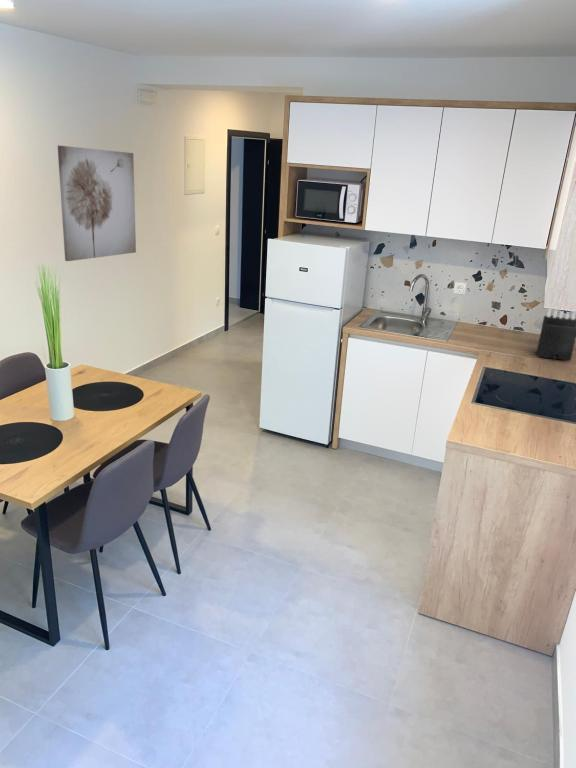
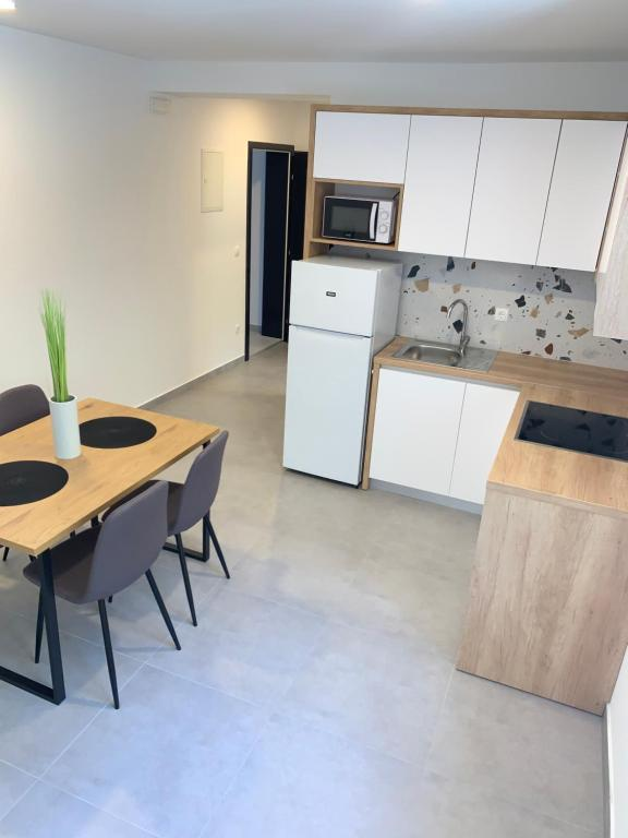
- wall art (100, 204)
- knife block (559, 328)
